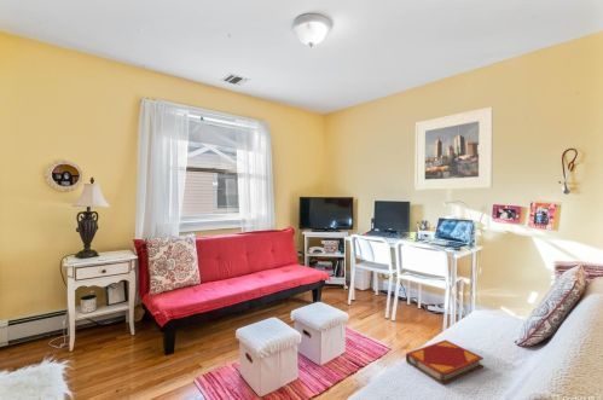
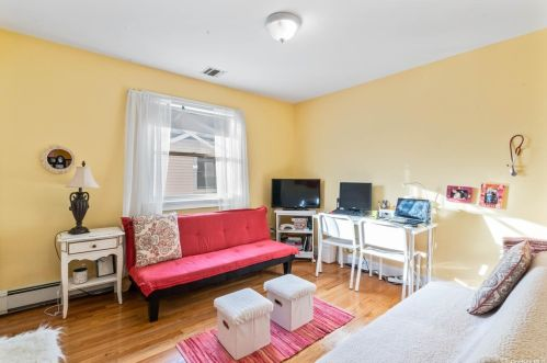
- hardback book (443, 359)
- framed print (450, 152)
